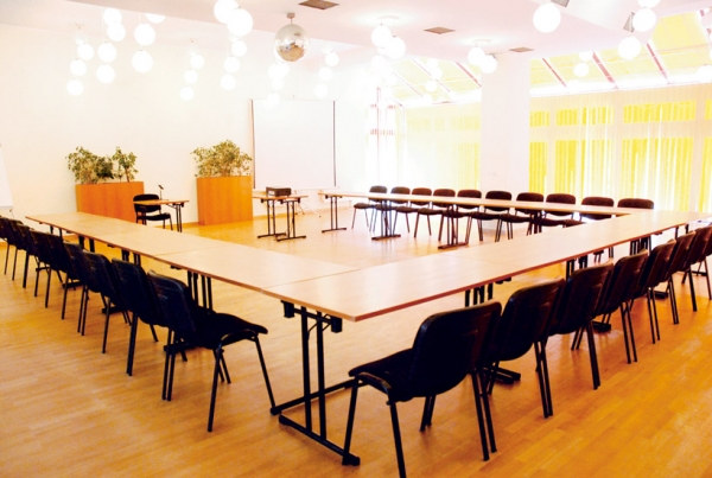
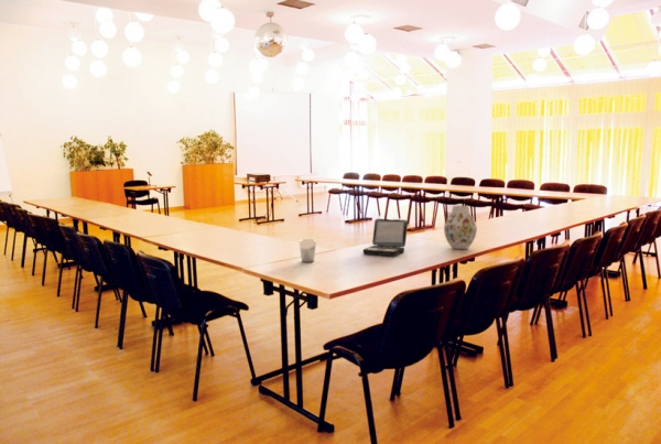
+ laptop (384, 236)
+ vase (459, 227)
+ drinking glass (307, 250)
